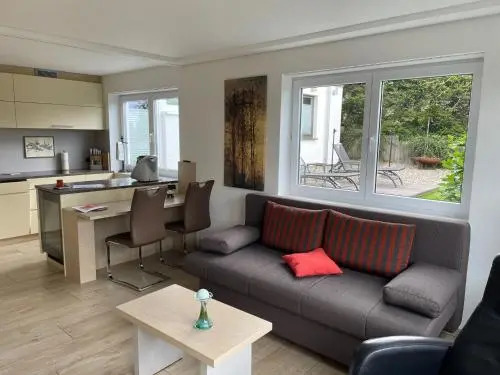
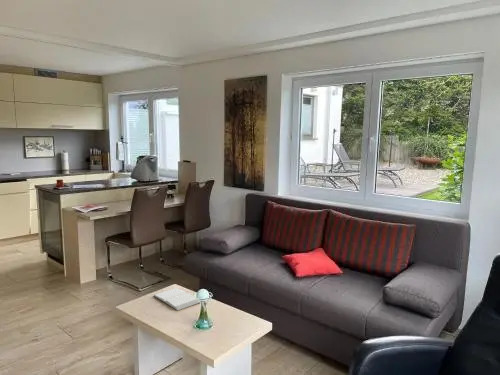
+ book (176, 297)
